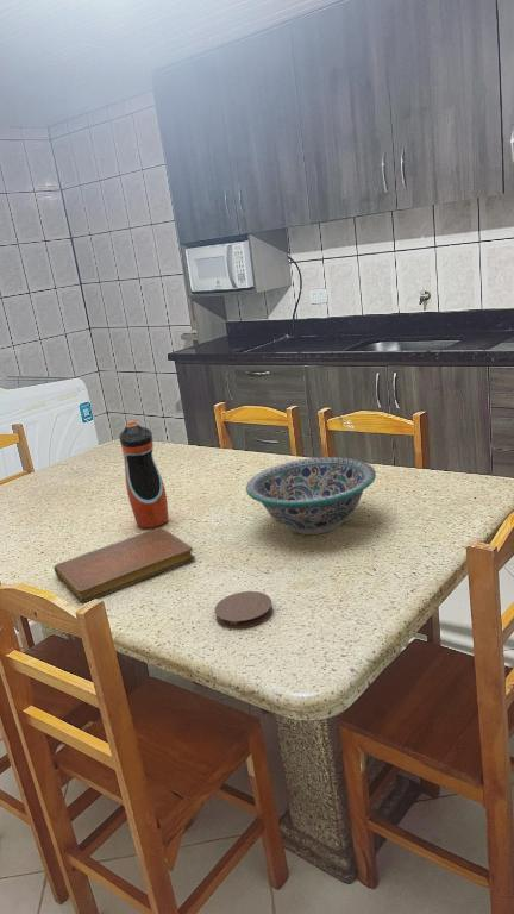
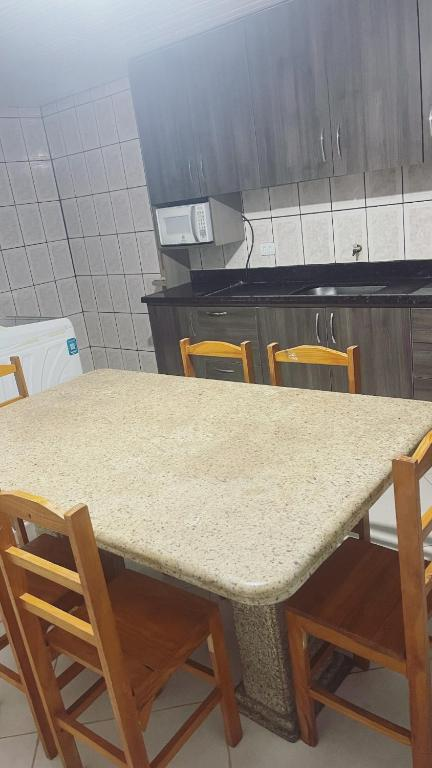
- water bottle (143, 472)
- notebook (124, 561)
- coaster (243, 608)
- decorative bowl (313, 500)
